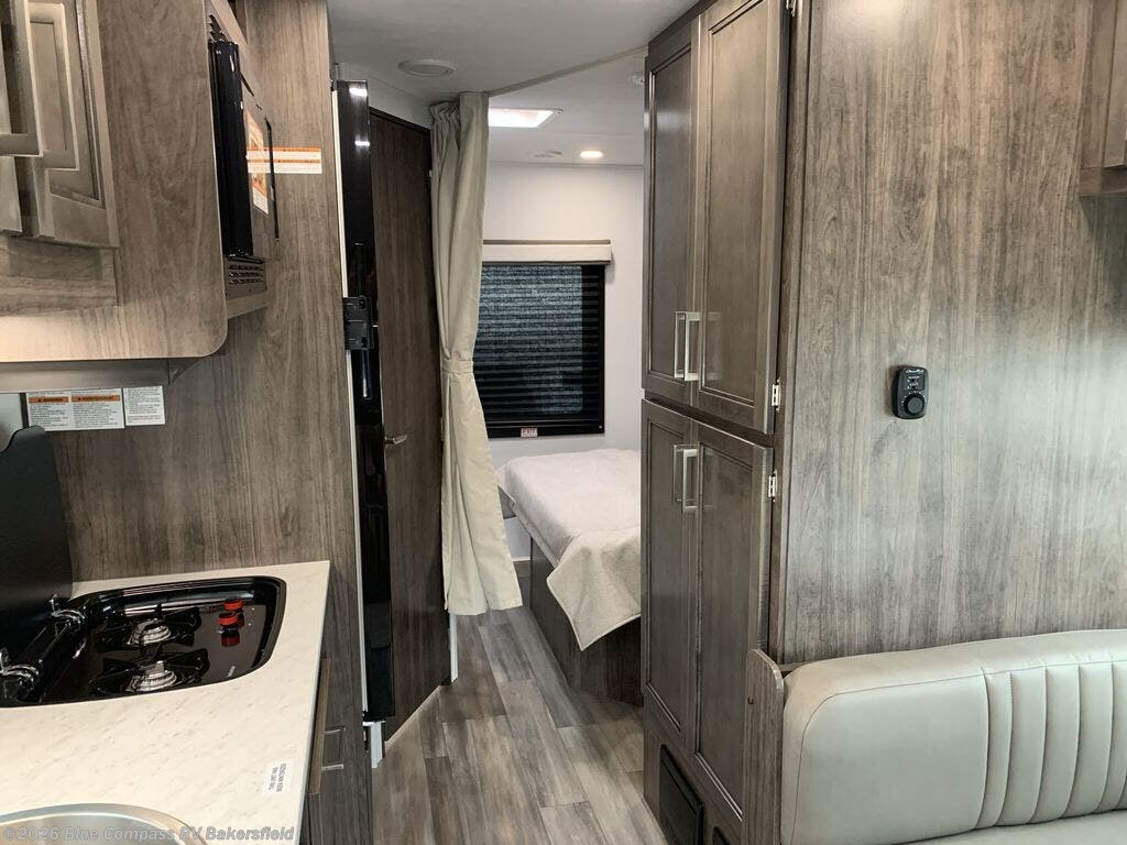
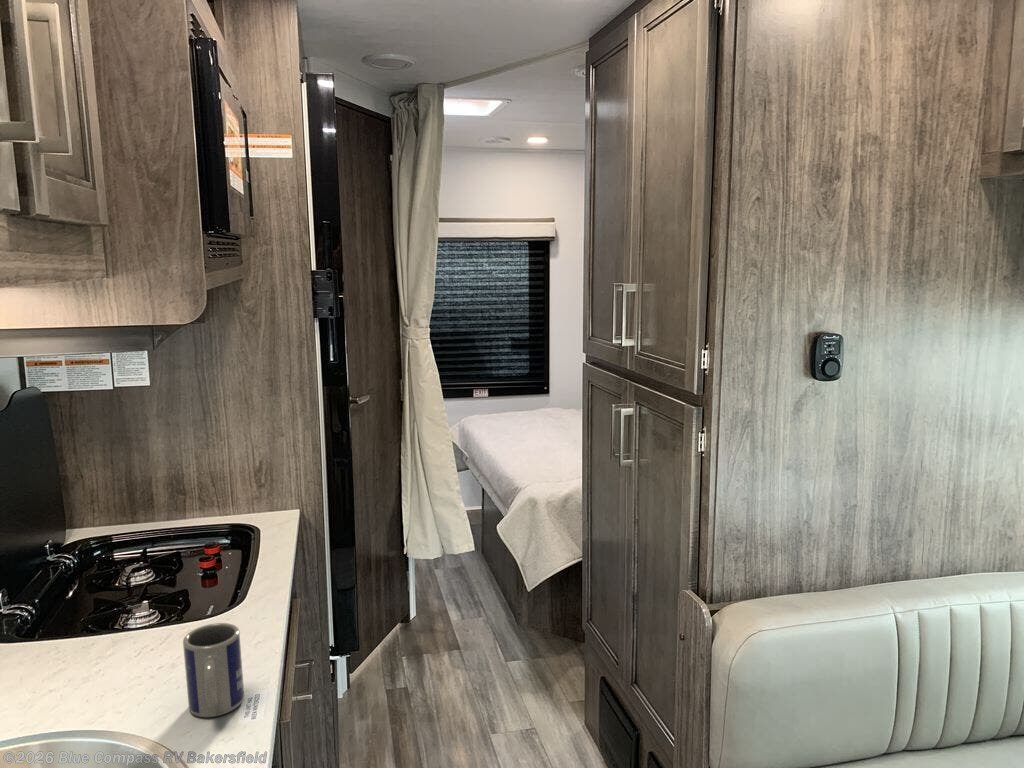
+ mug (213, 675)
